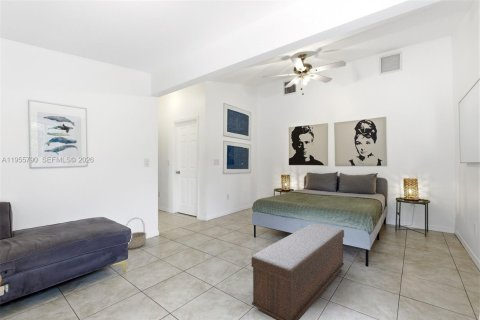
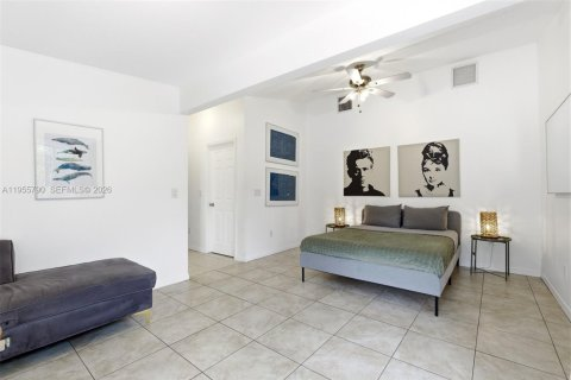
- bench (304, 262)
- basket (135, 232)
